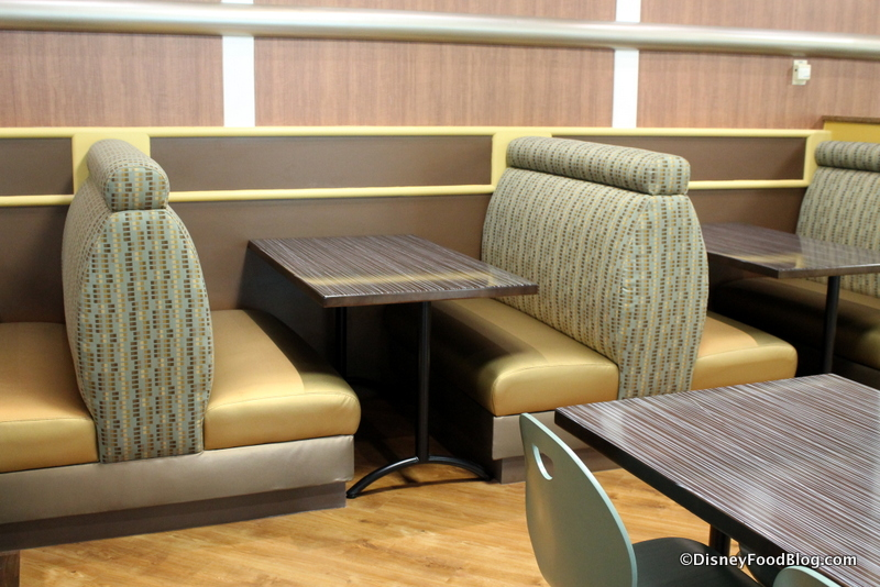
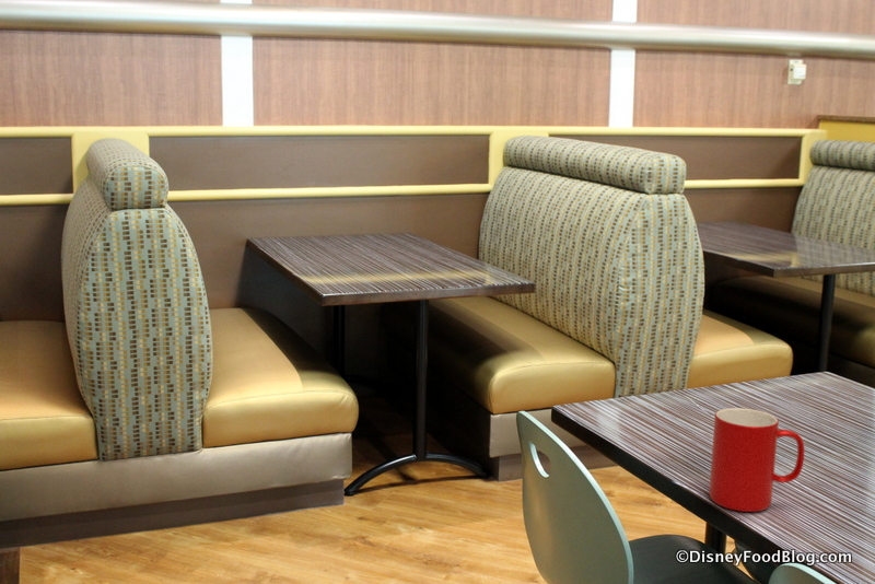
+ cup (756, 460)
